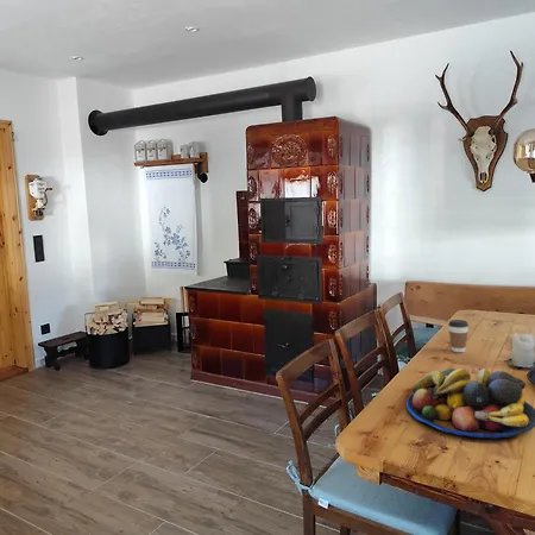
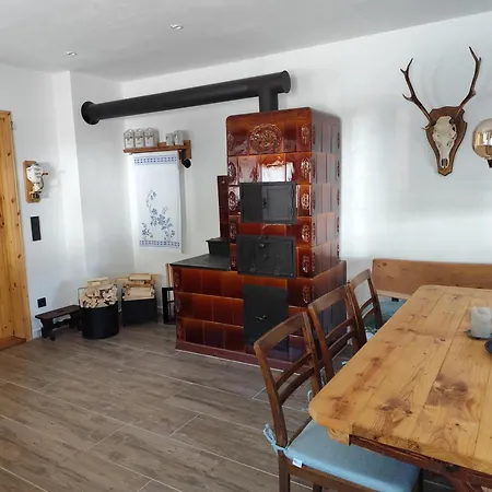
- fruit bowl (467, 389)
- coffee cup (458, 335)
